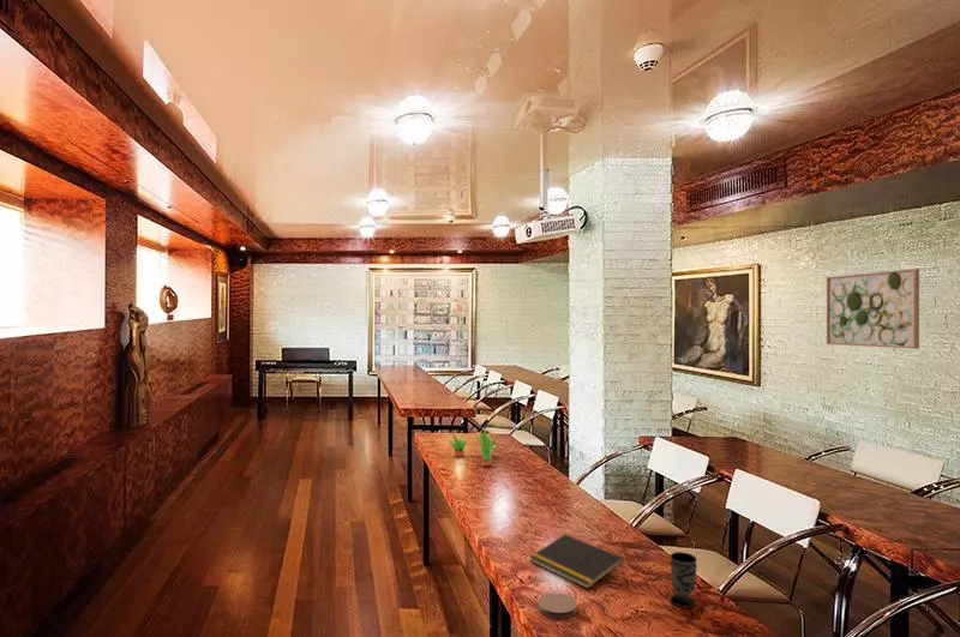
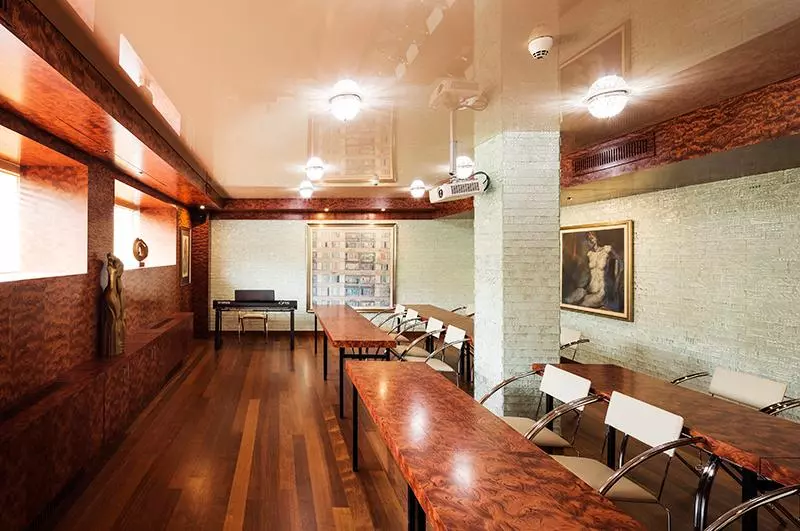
- notepad (575, 559)
- cup (683, 579)
- coaster (557, 605)
- wall art (868, 310)
- succulent plant (480, 443)
